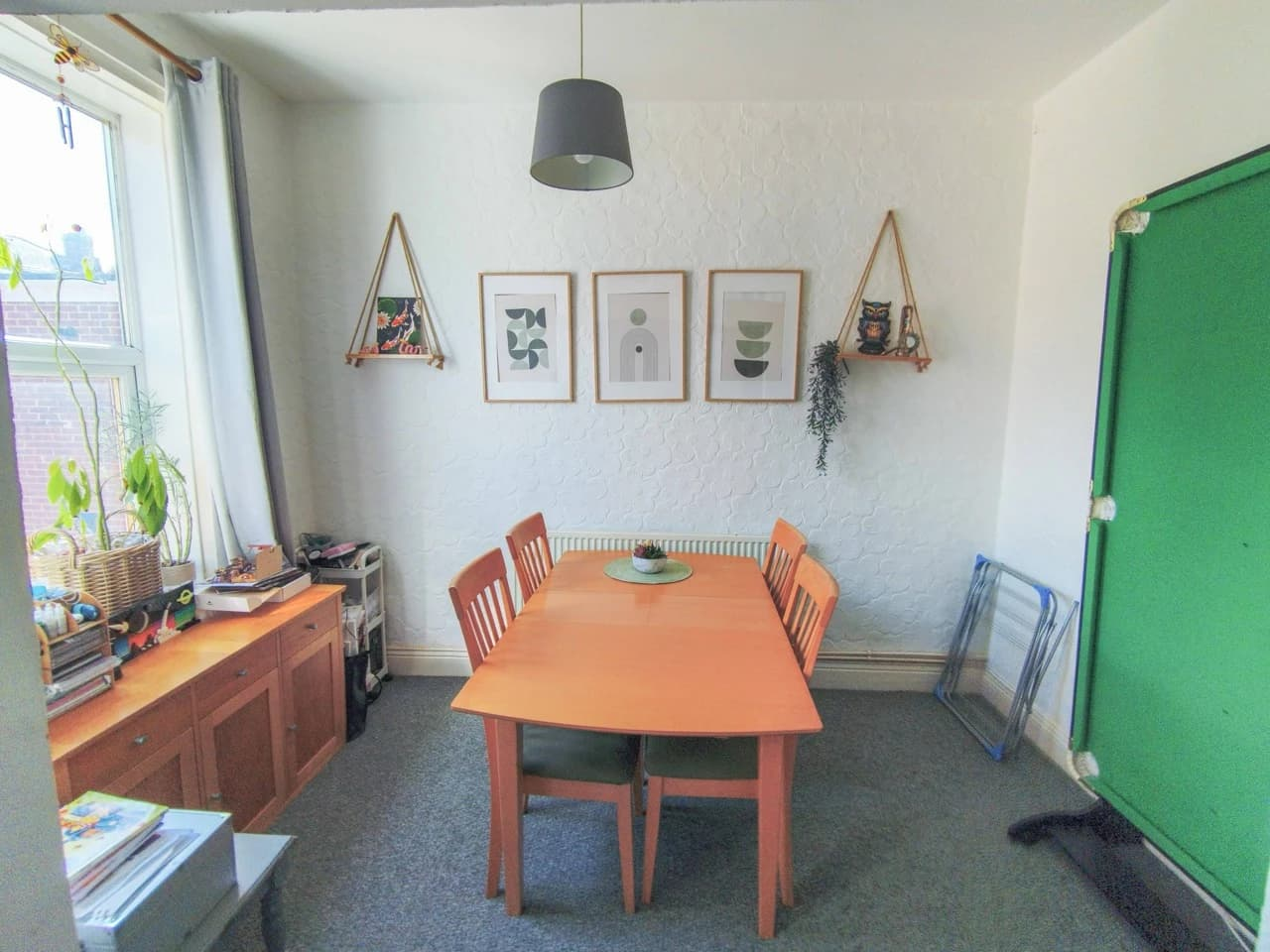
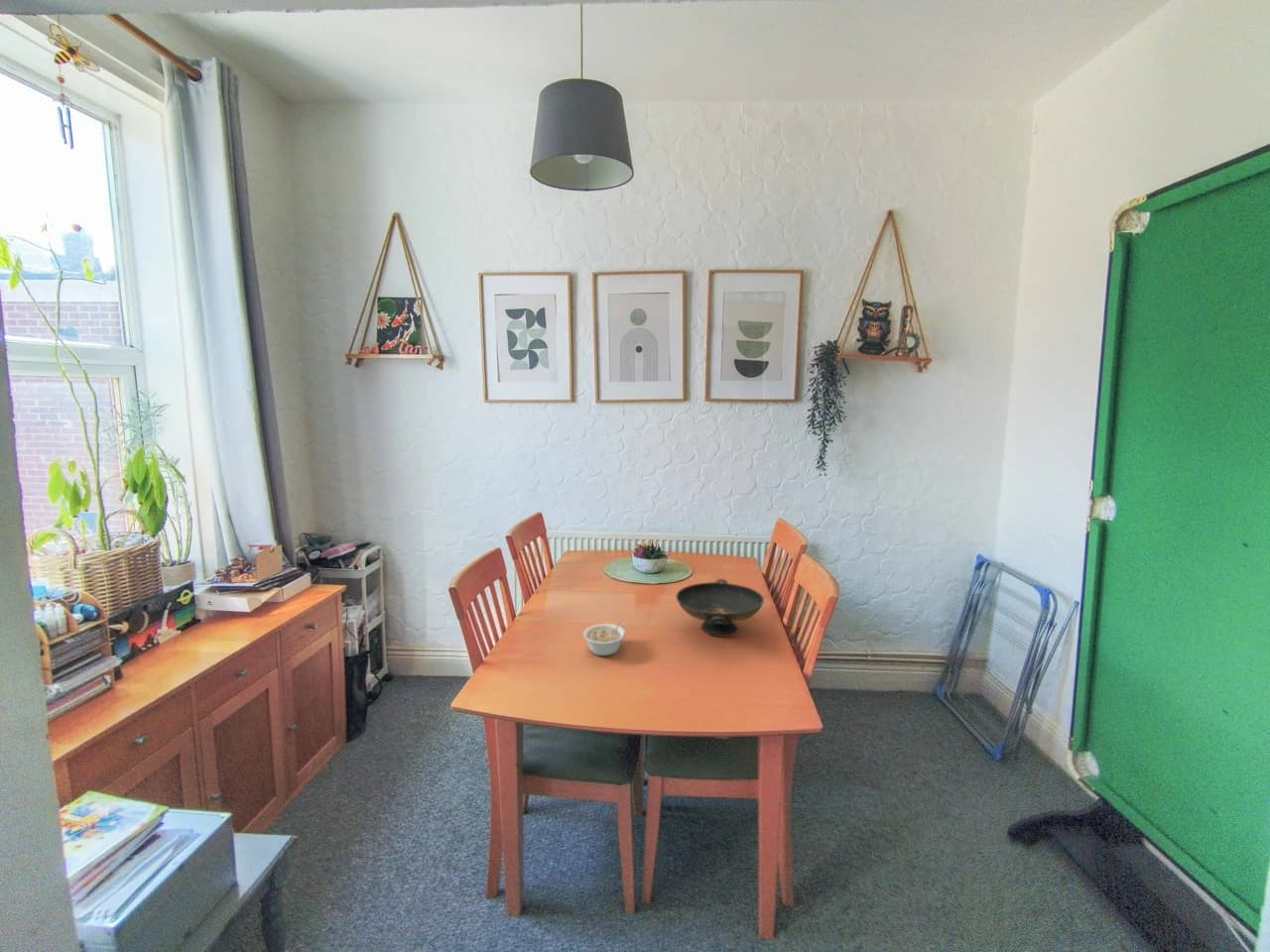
+ legume (604, 638)
+ decorative bowl (718, 612)
